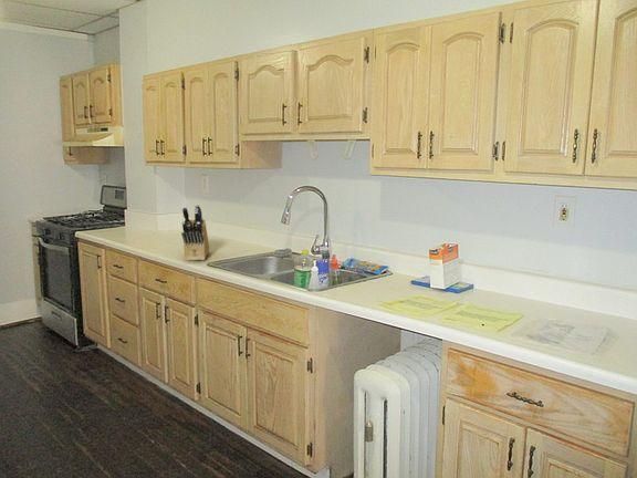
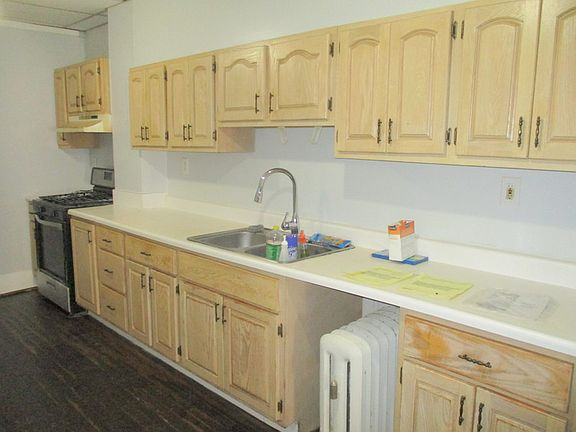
- knife block (195, 230)
